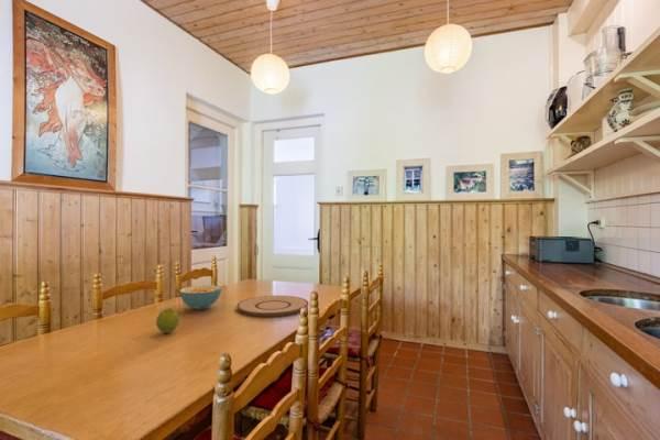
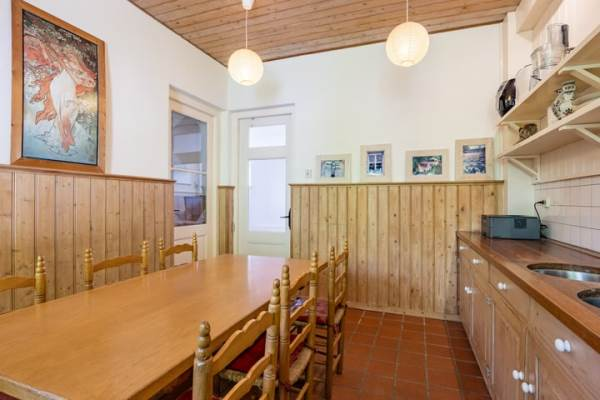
- fruit (167, 320)
- plate (273, 305)
- cereal bowl (200, 298)
